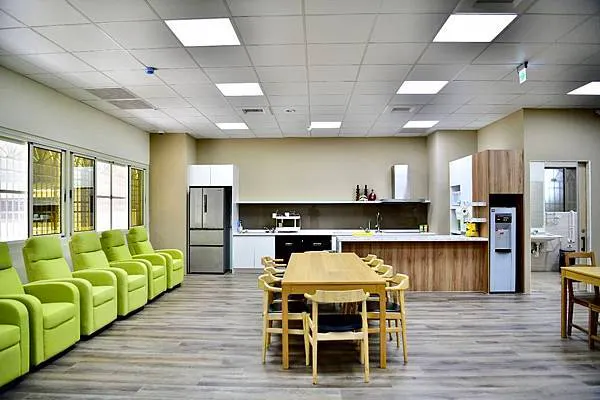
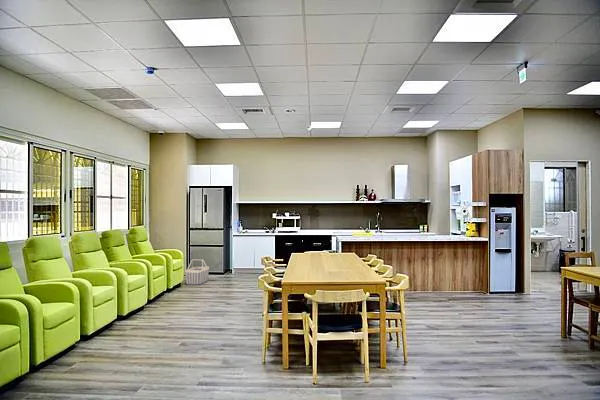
+ basket (197, 271)
